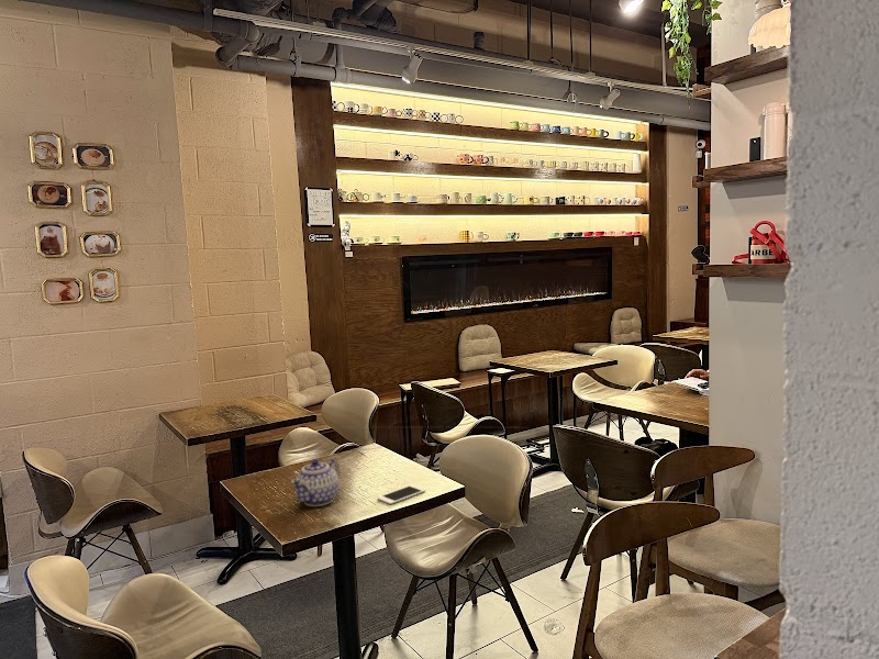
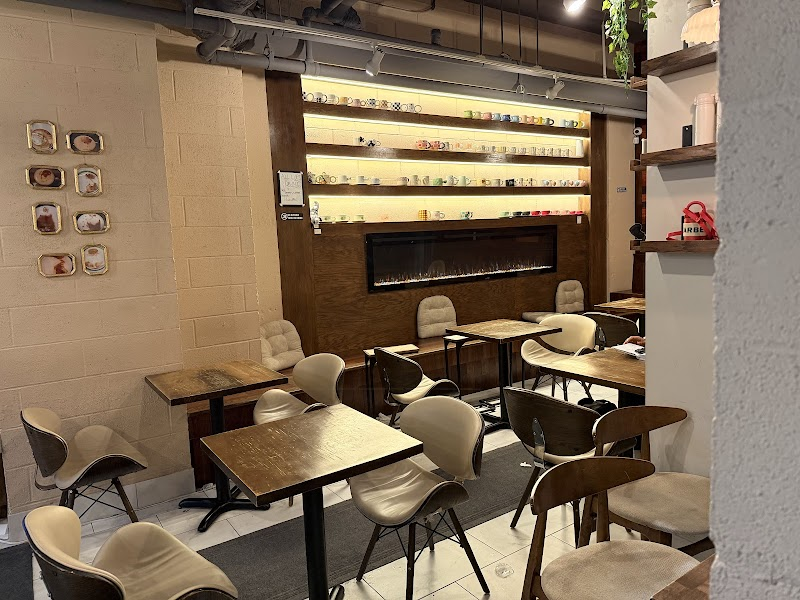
- teapot (316, 480)
- cell phone (401, 494)
